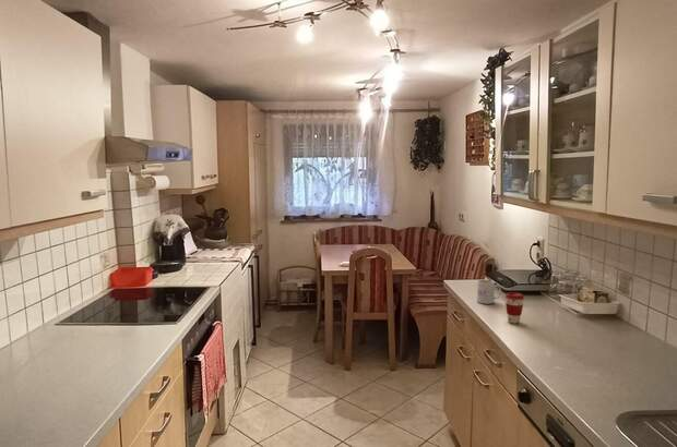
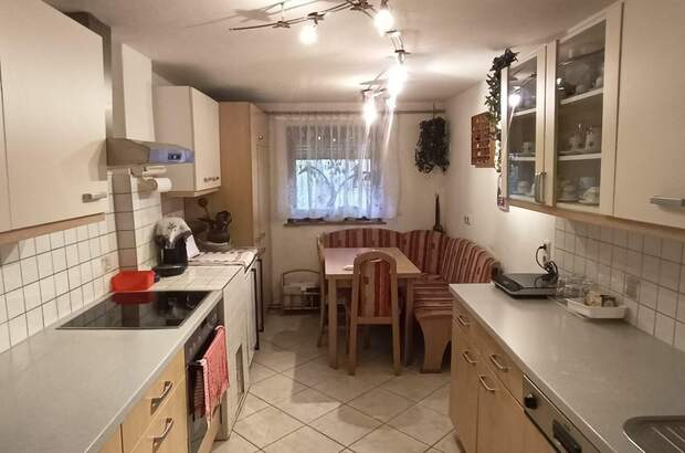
- mug (488, 291)
- coffee cup (513, 307)
